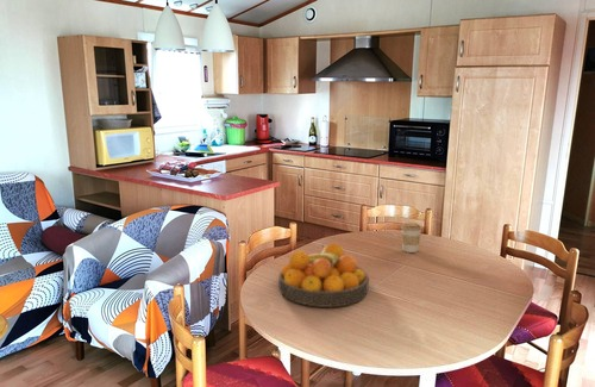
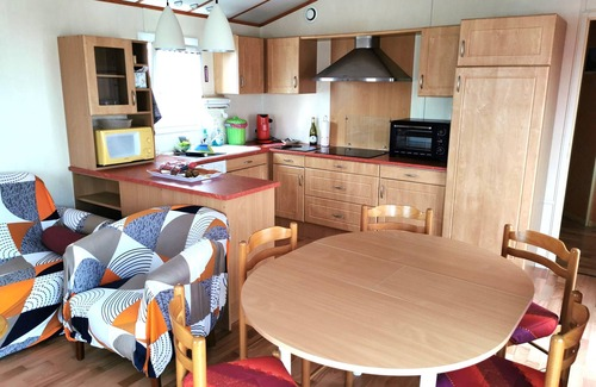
- coffee cup (411, 236)
- fruit bowl (322, 268)
